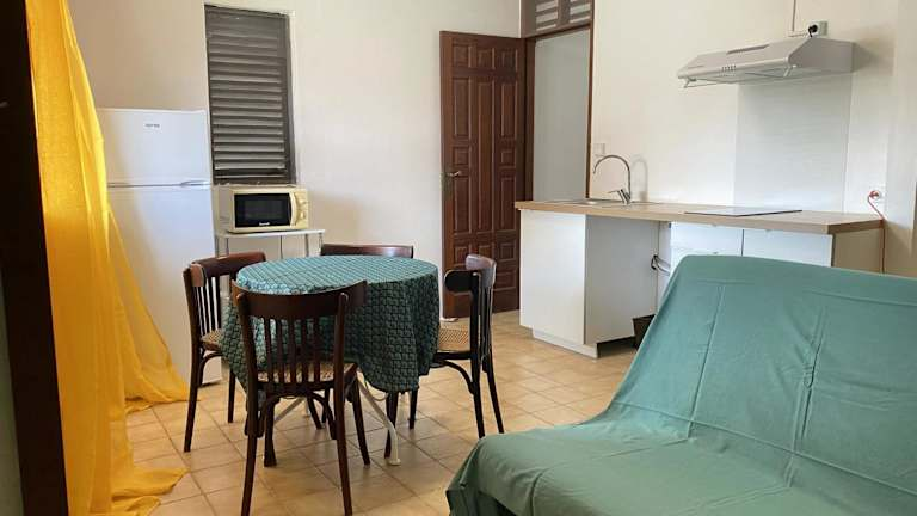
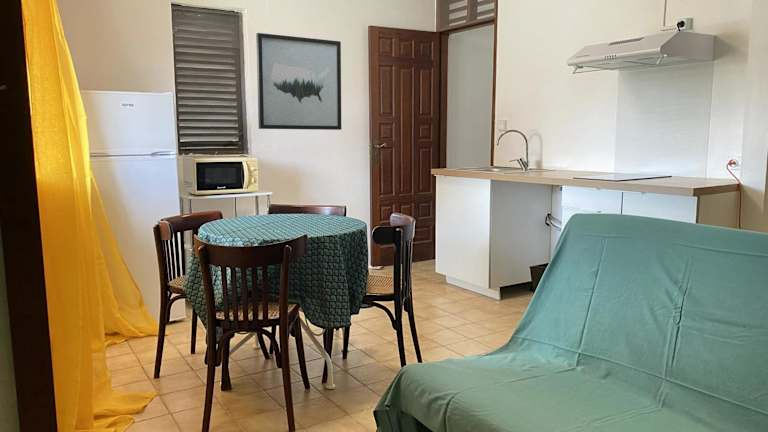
+ wall art (300, 83)
